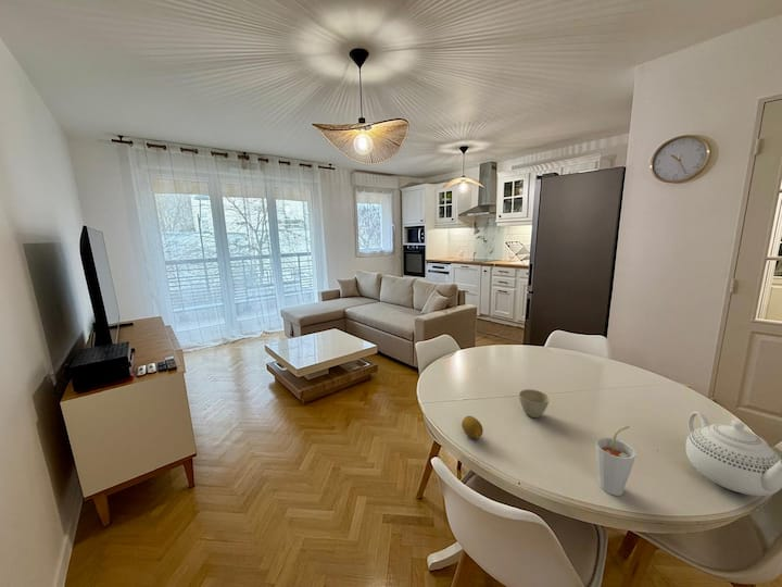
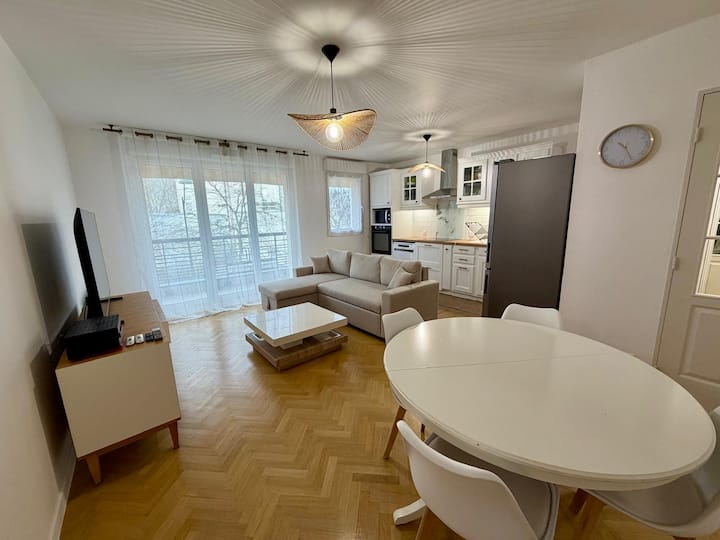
- fruit (471, 426)
- teapot (731, 451)
- cup (617, 460)
- flower pot (533, 404)
